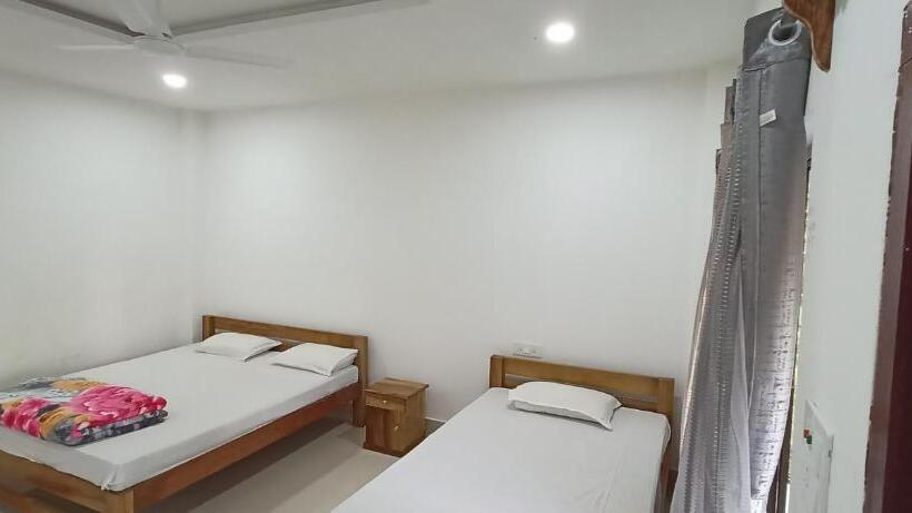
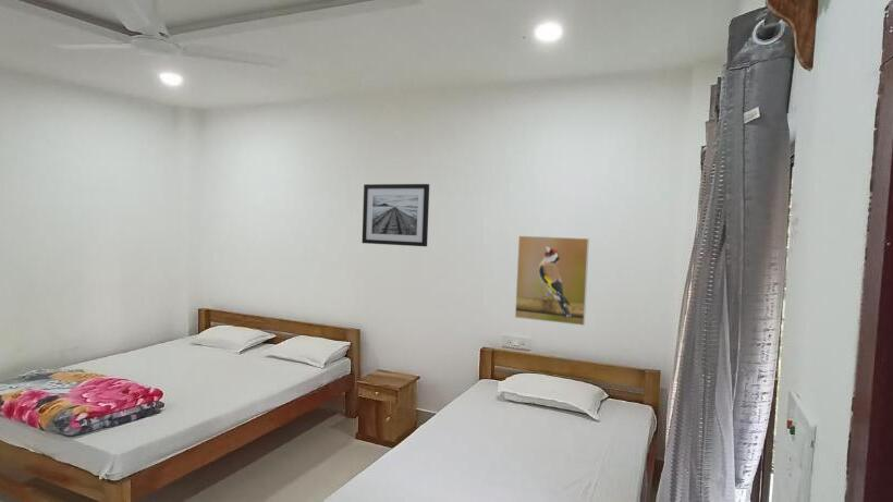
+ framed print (550, 279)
+ wall art (394, 215)
